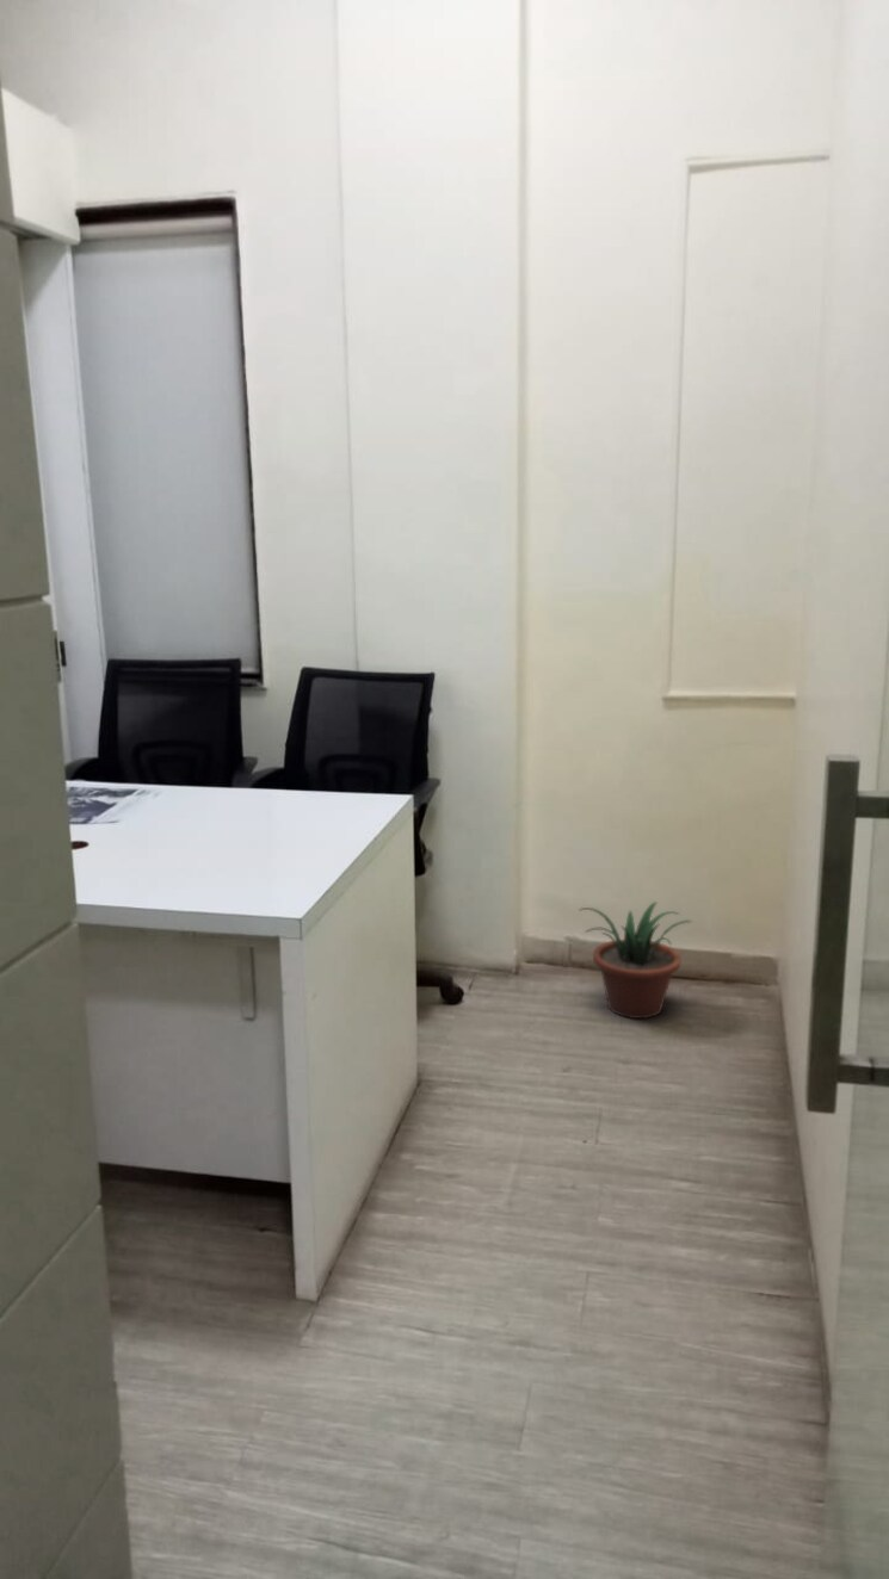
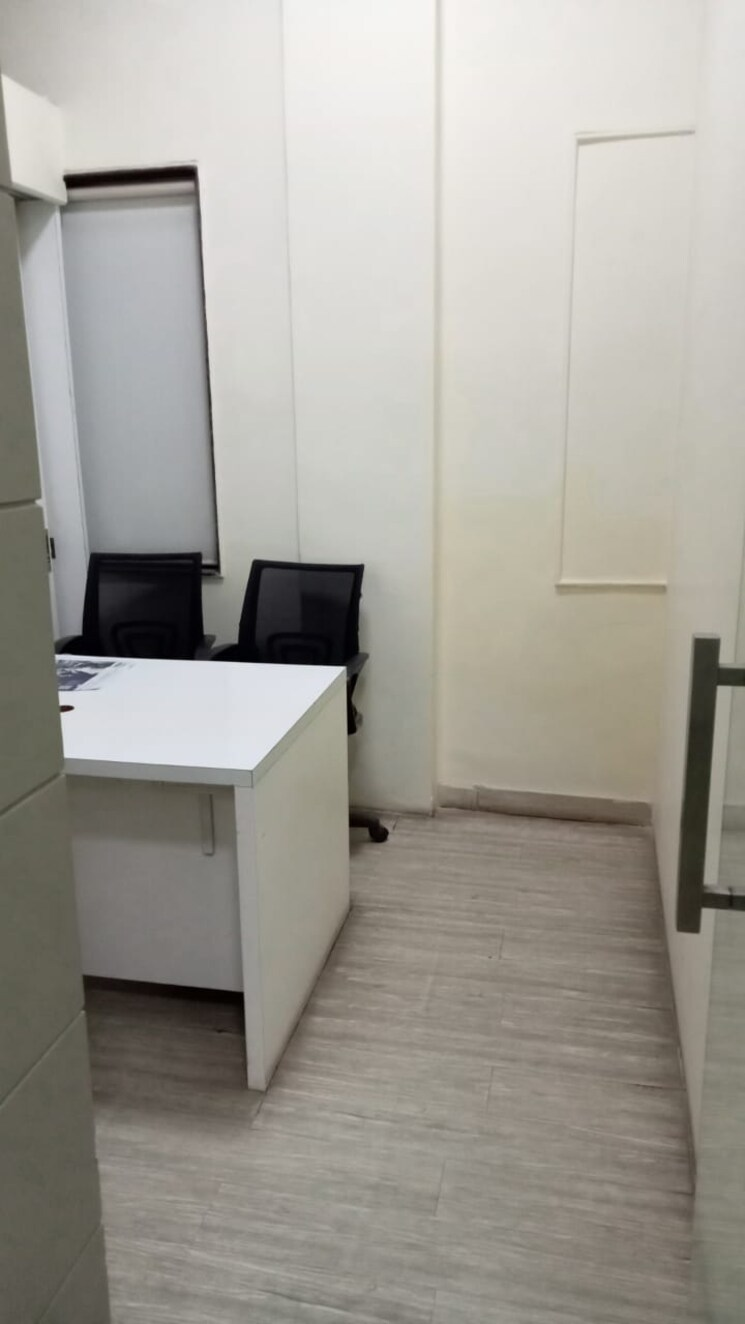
- potted plant (632, 958)
